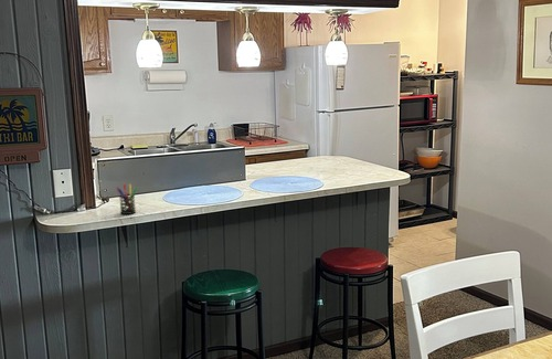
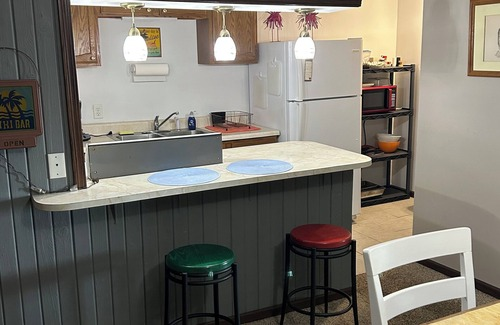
- pen holder (128, 198)
